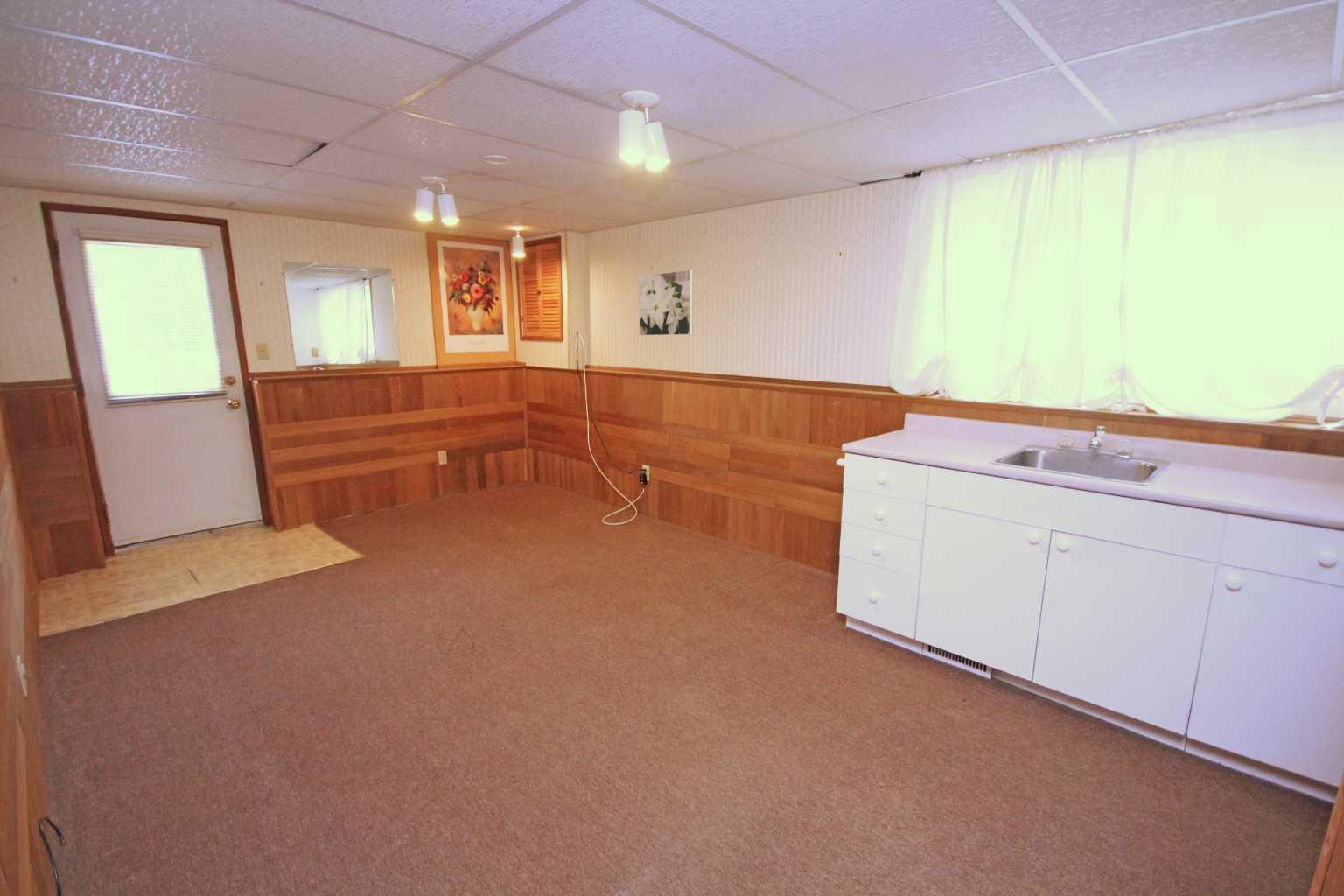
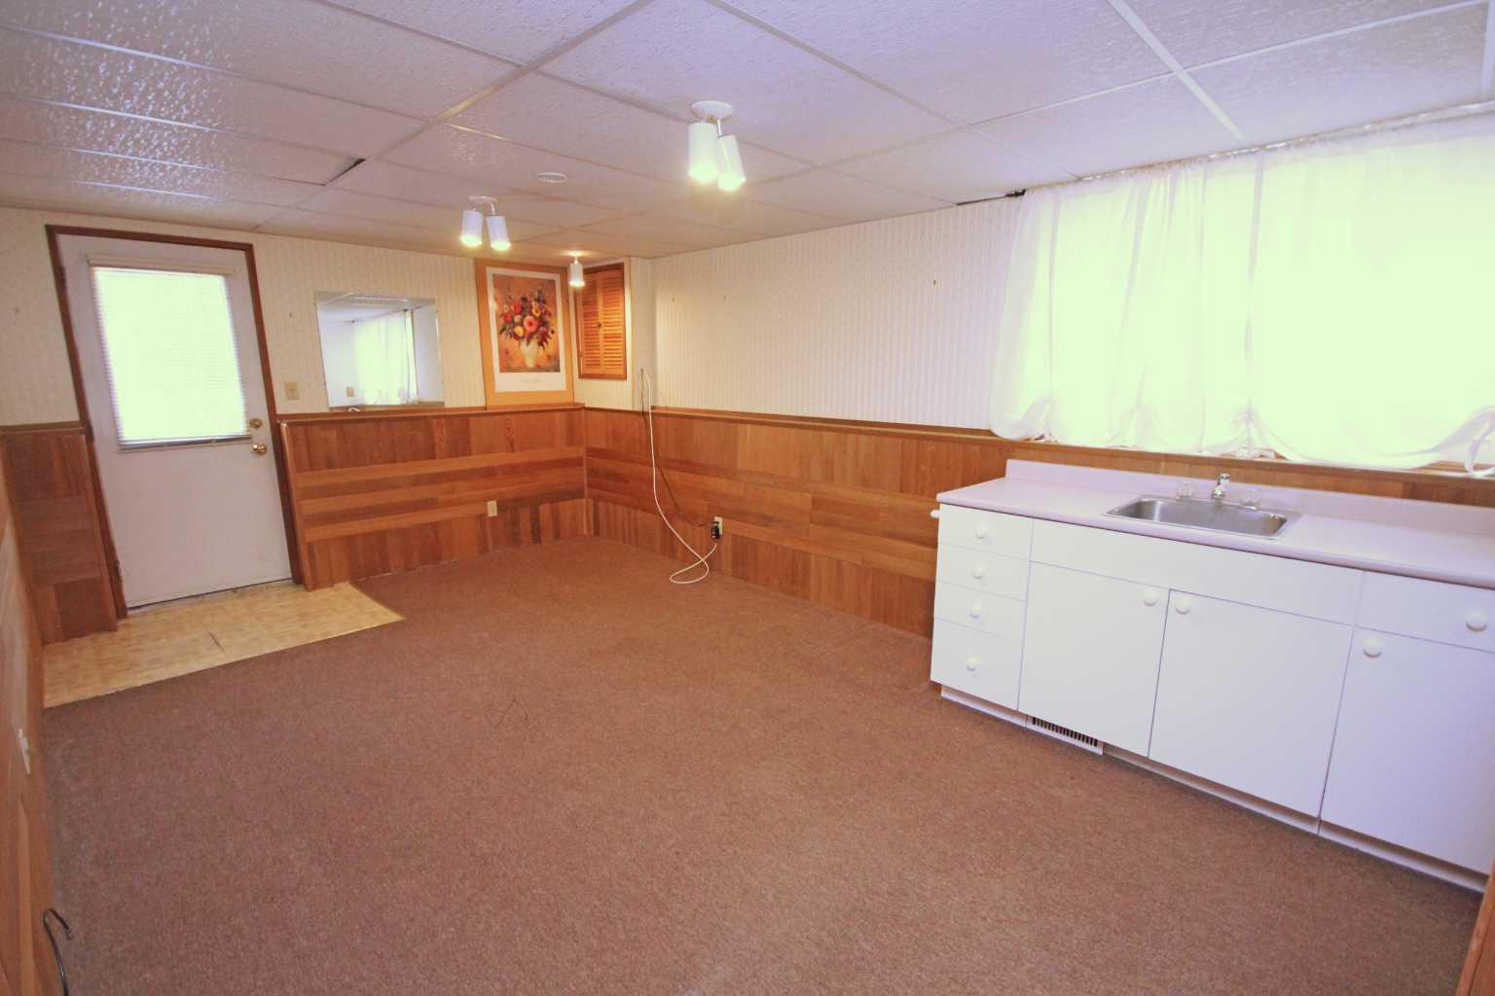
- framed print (664, 304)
